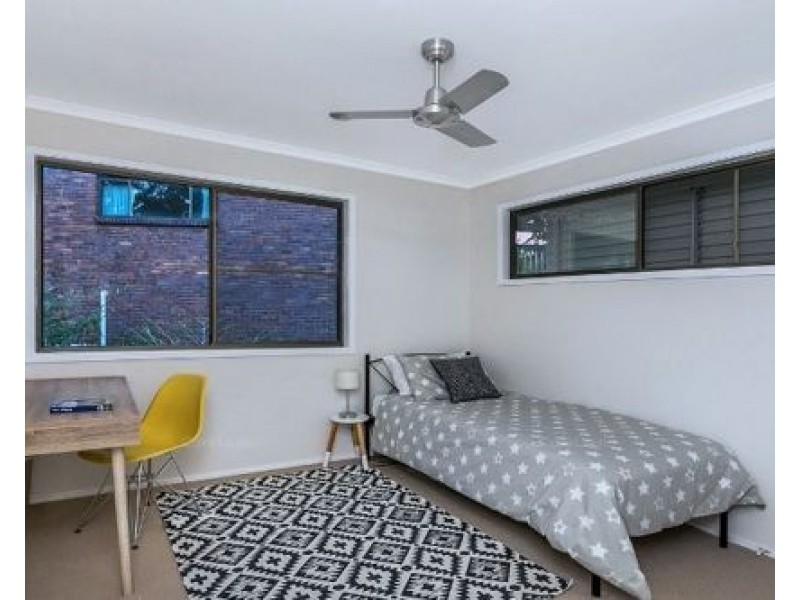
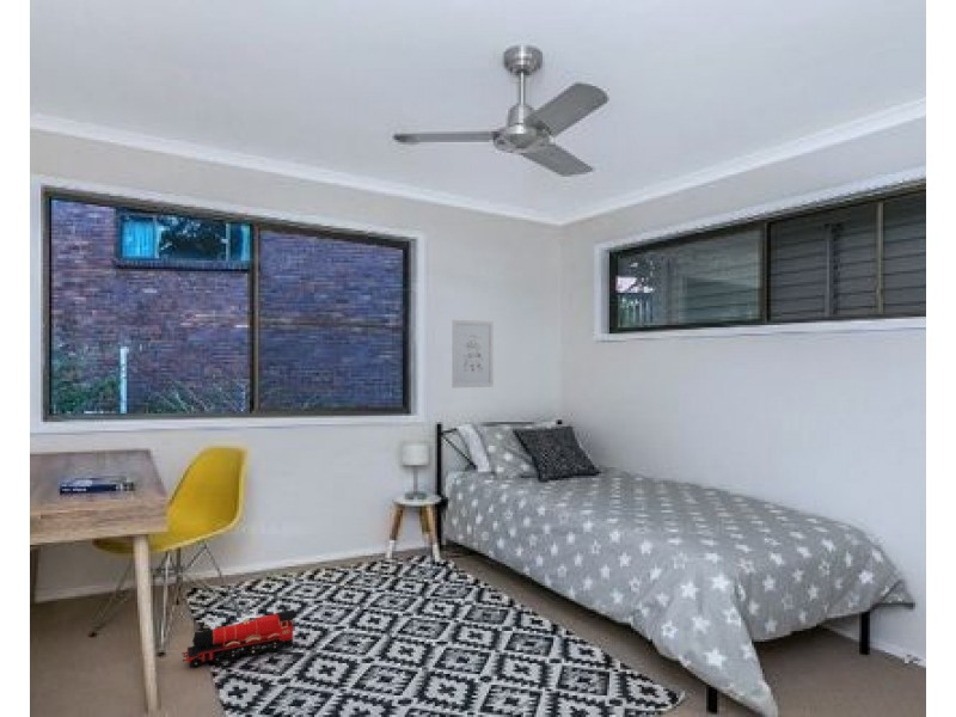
+ wall art (472, 354)
+ toy train (240, 637)
